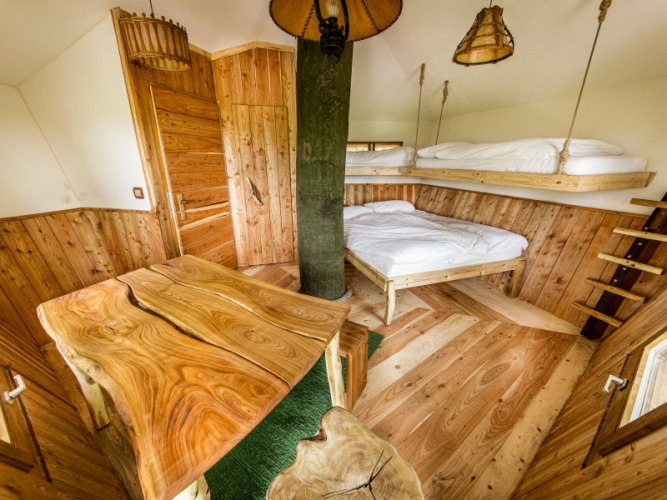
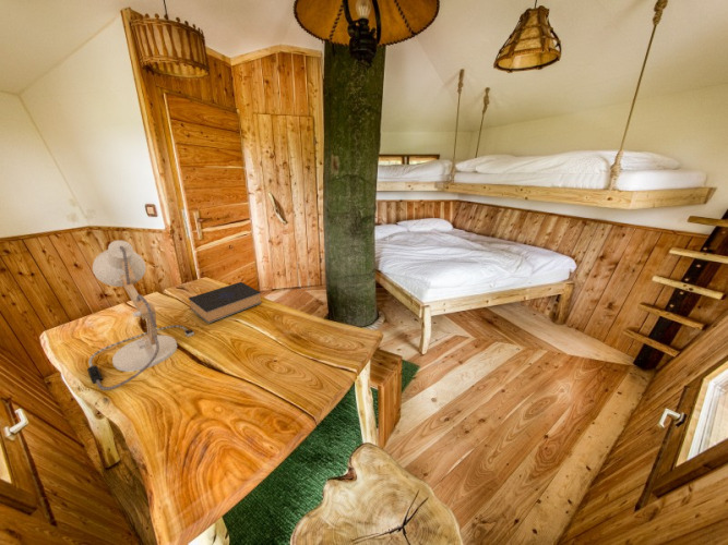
+ desk lamp (133, 303)
+ book (226, 301)
